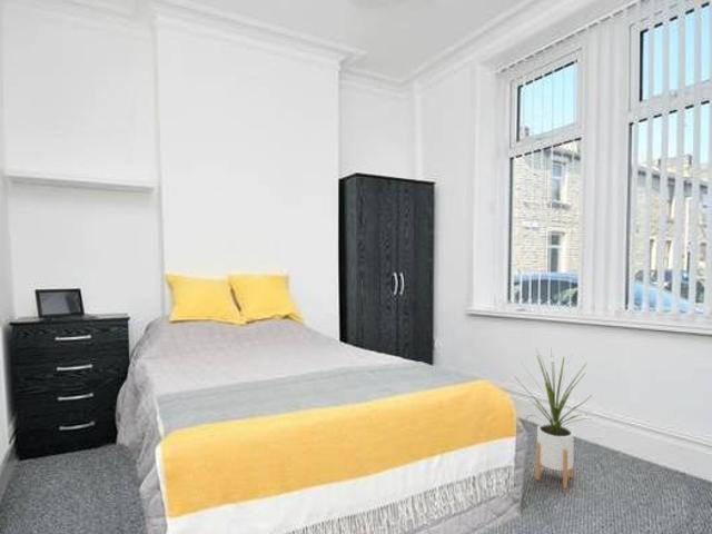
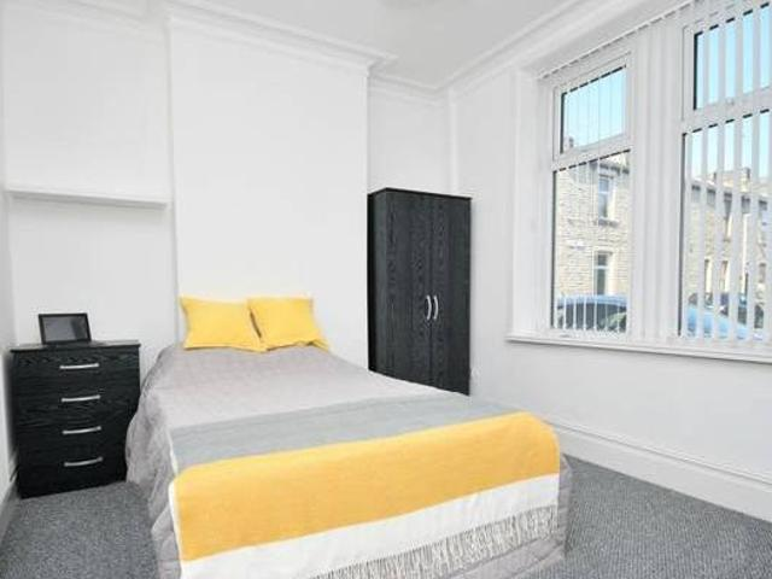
- house plant (557, 415)
